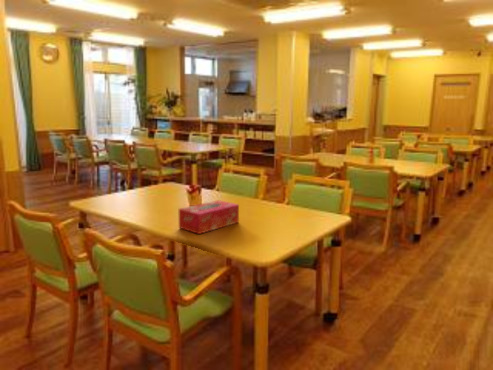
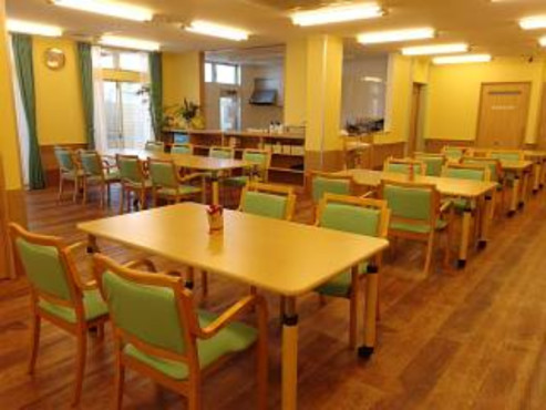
- tissue box (209, 215)
